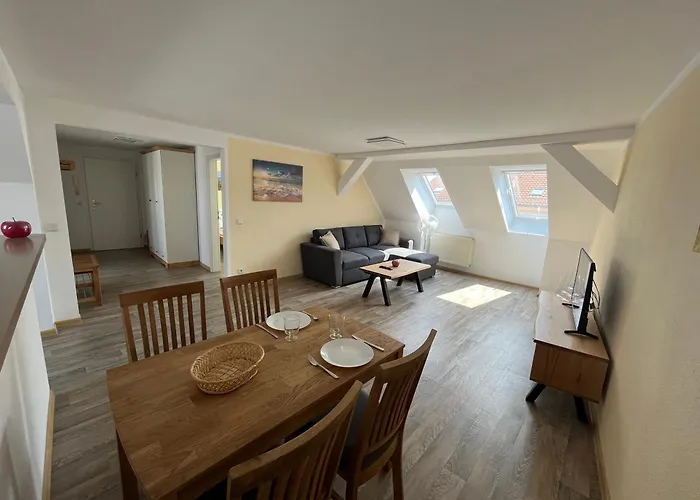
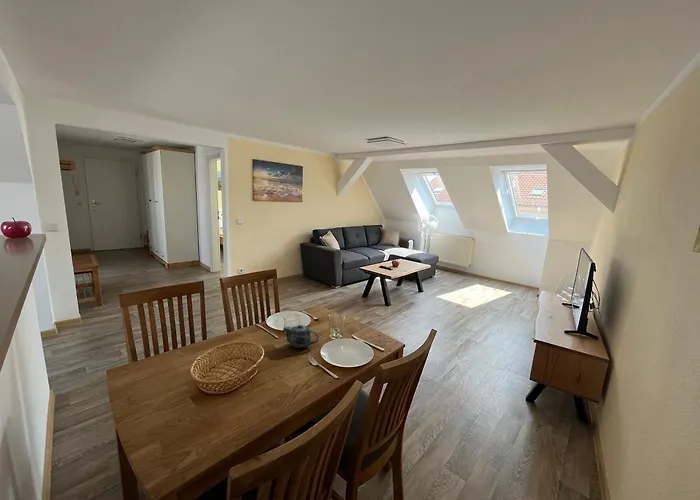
+ chinaware (300, 335)
